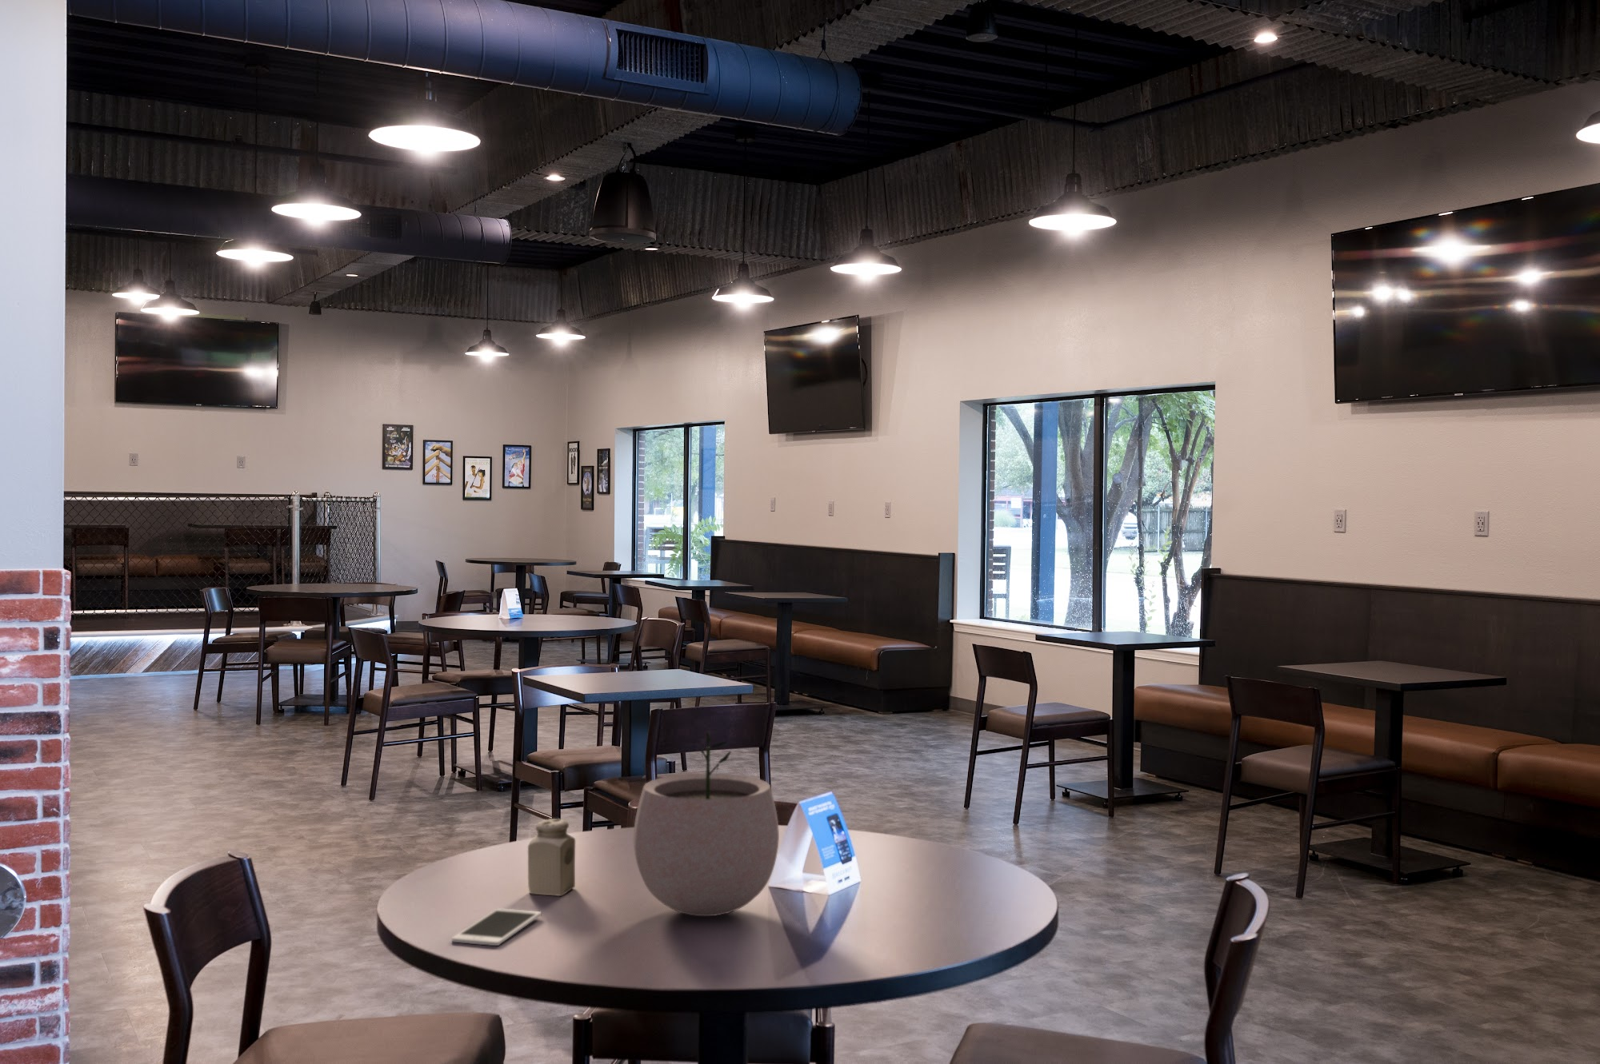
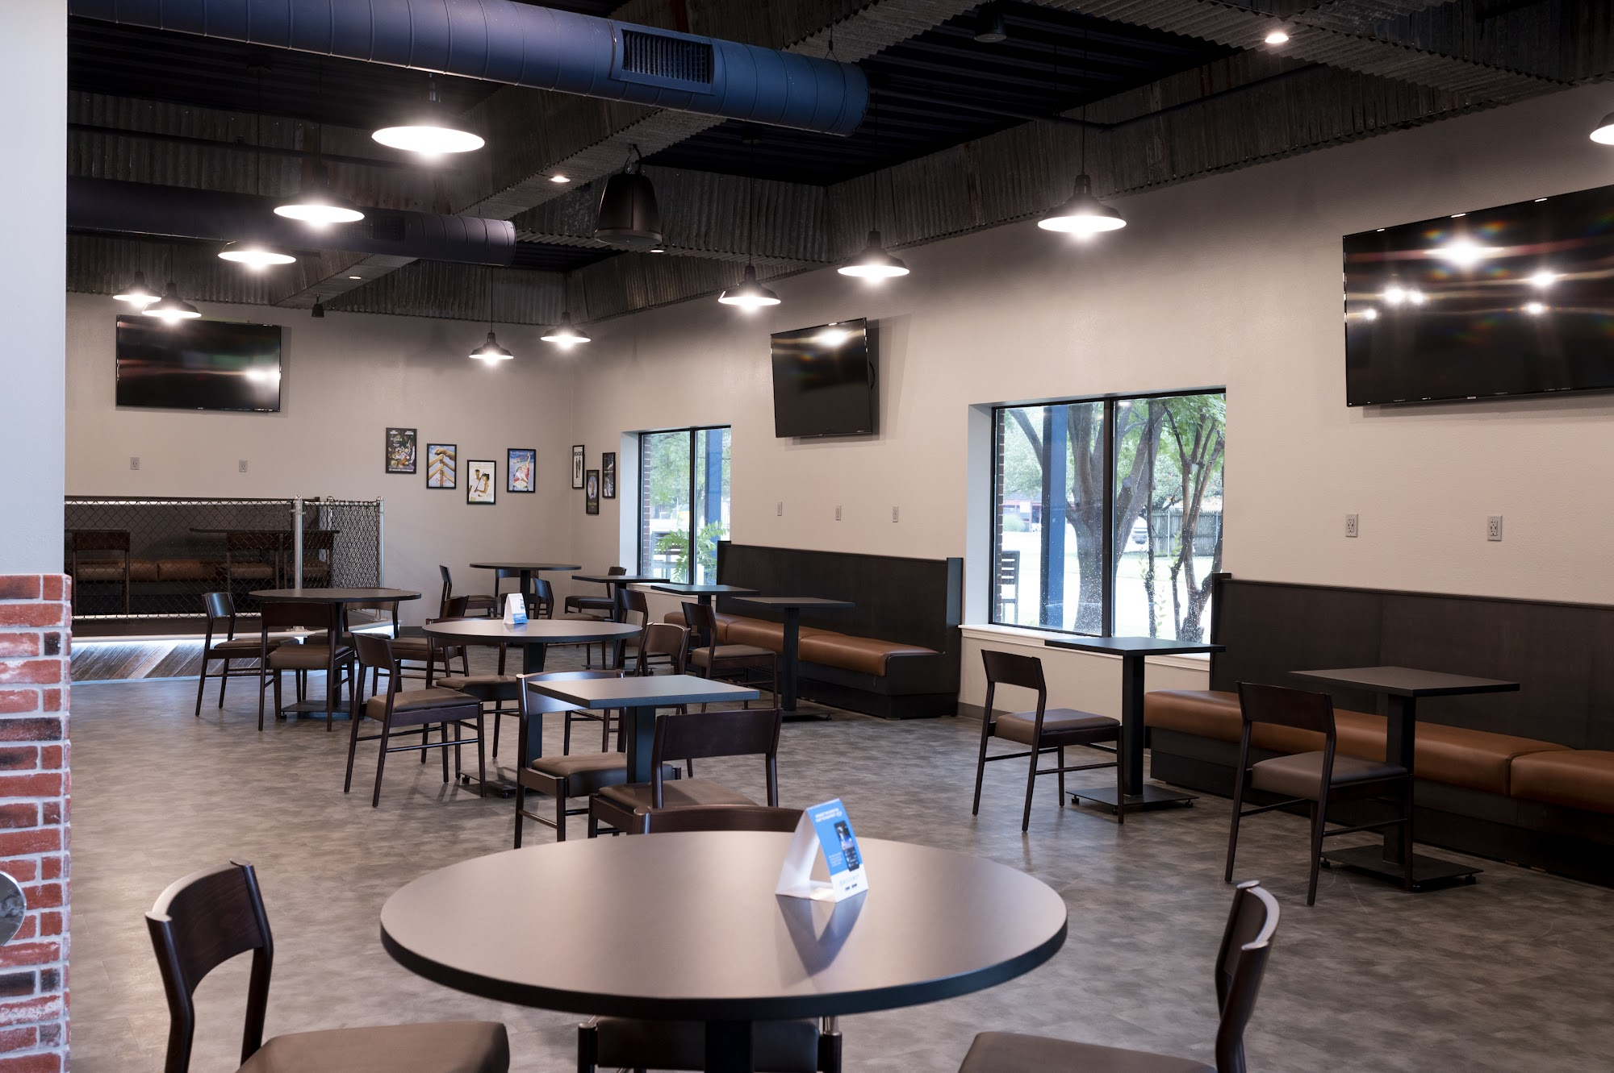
- salt shaker (551, 855)
- plant pot (707, 821)
- cell phone (498, 926)
